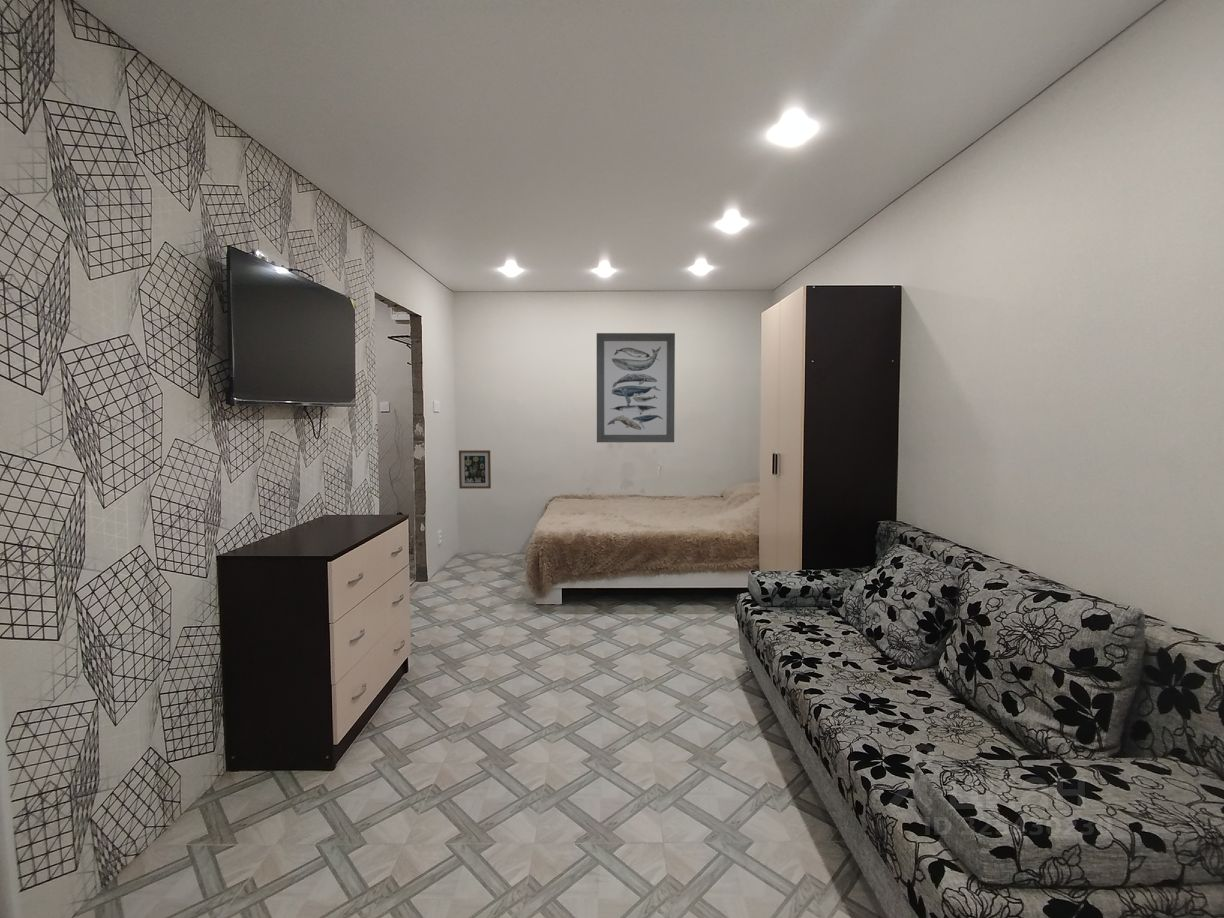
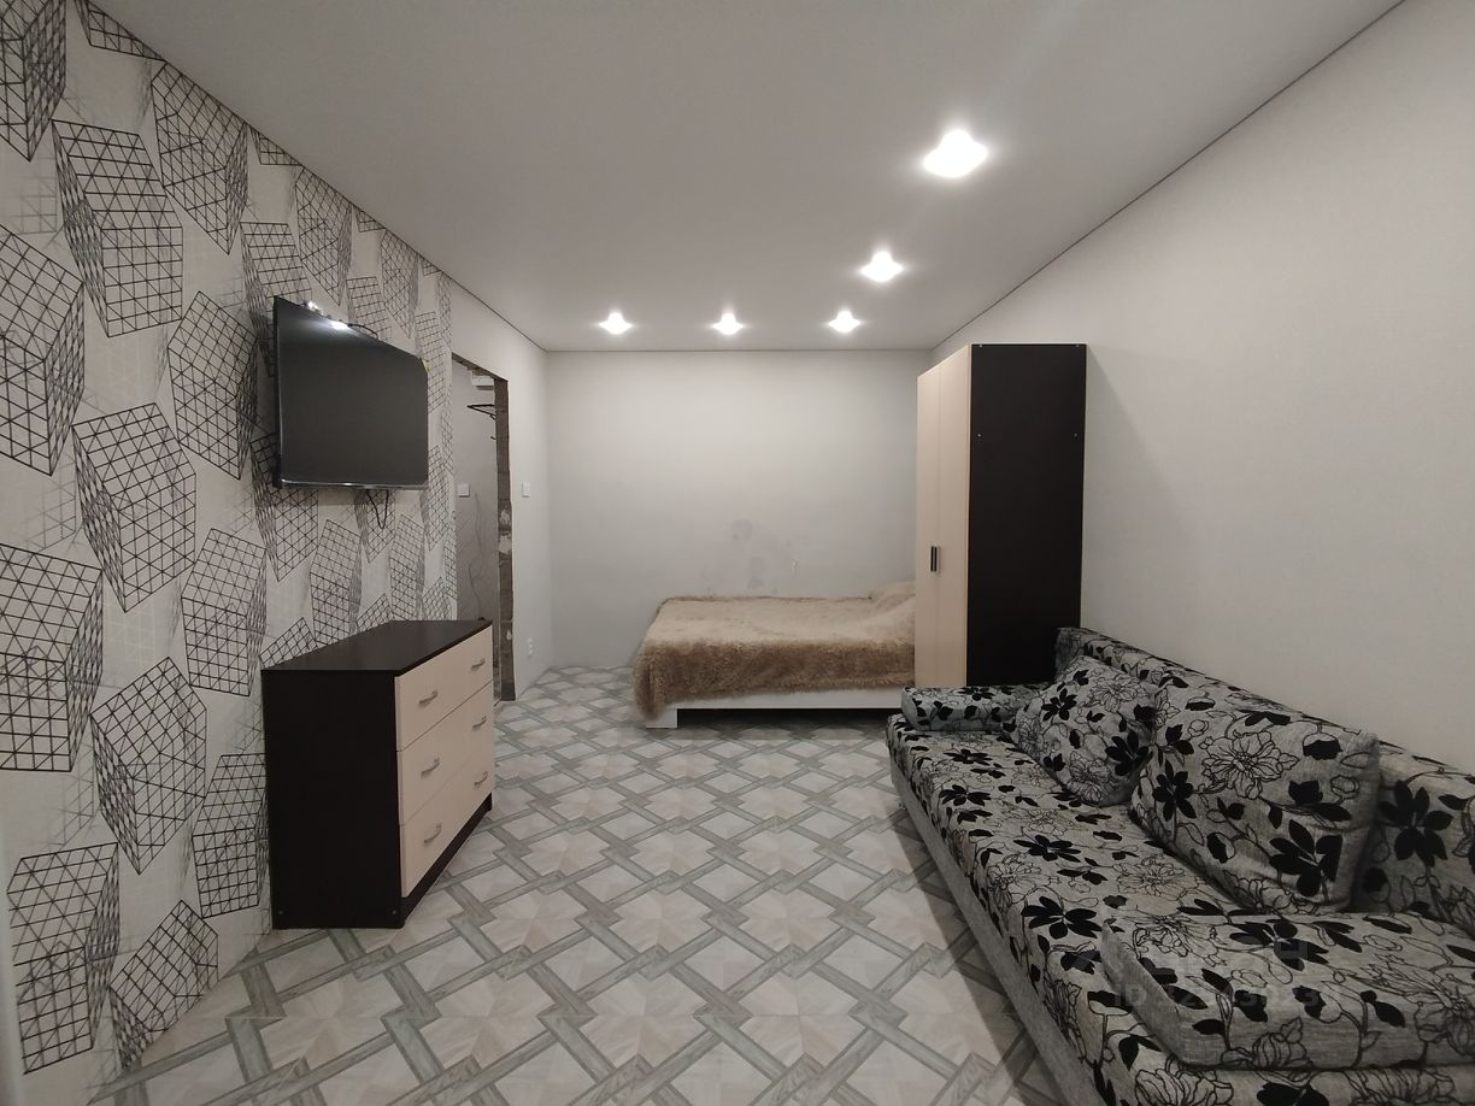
- wall art (635, 388)
- wall art (474, 469)
